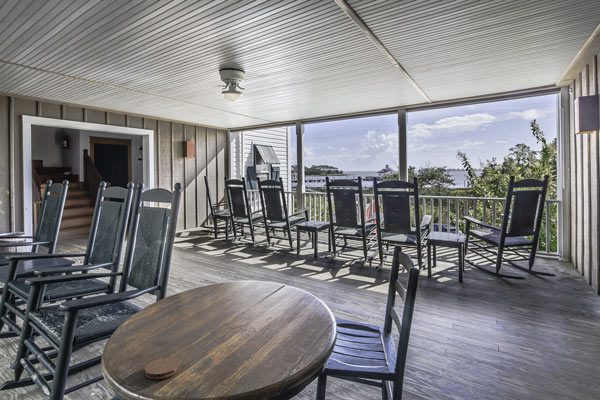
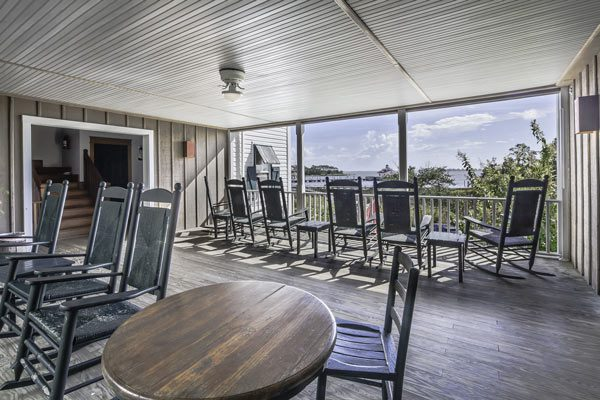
- coaster (163, 367)
